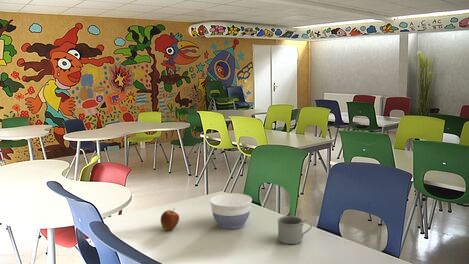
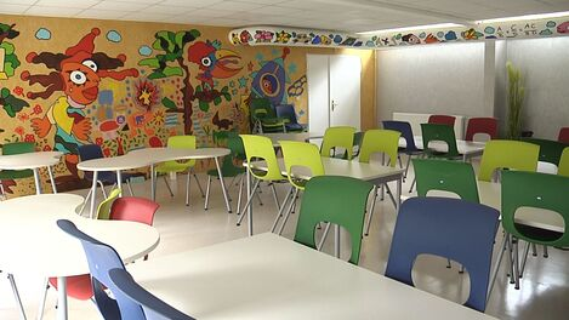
- apple (169, 218)
- bowl (231, 211)
- mug (292, 229)
